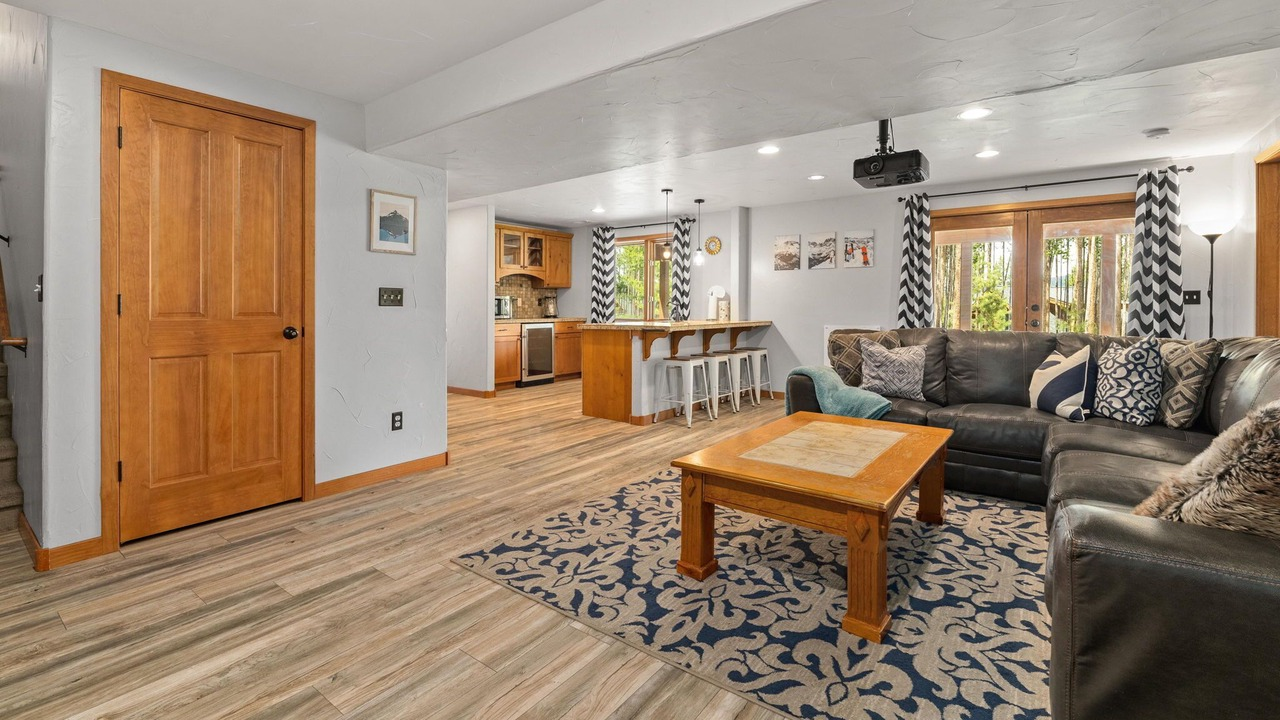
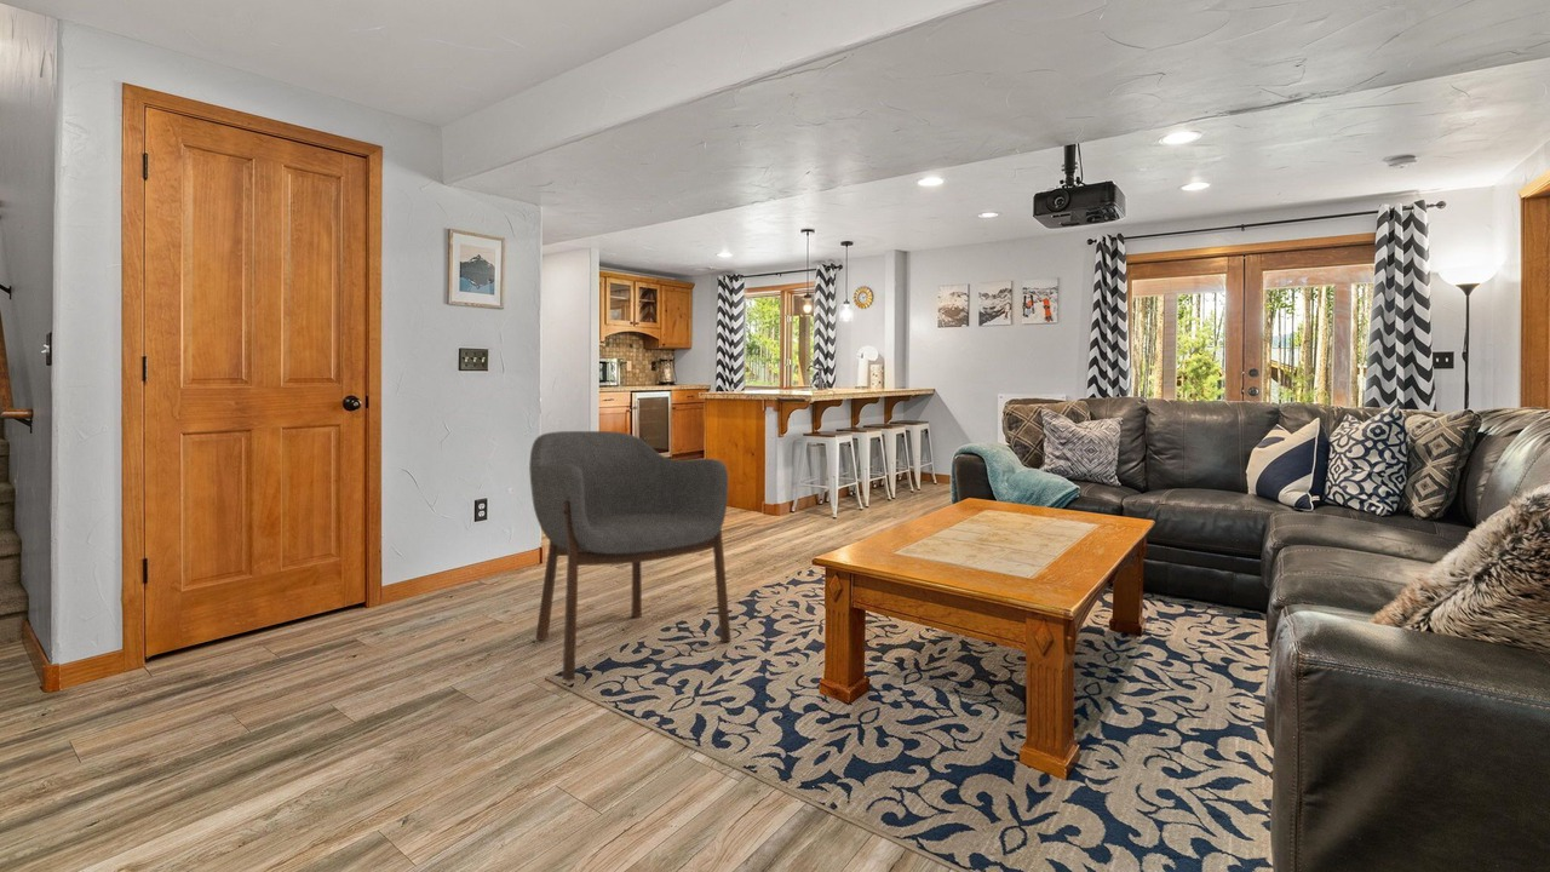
+ armchair (618, 538)
